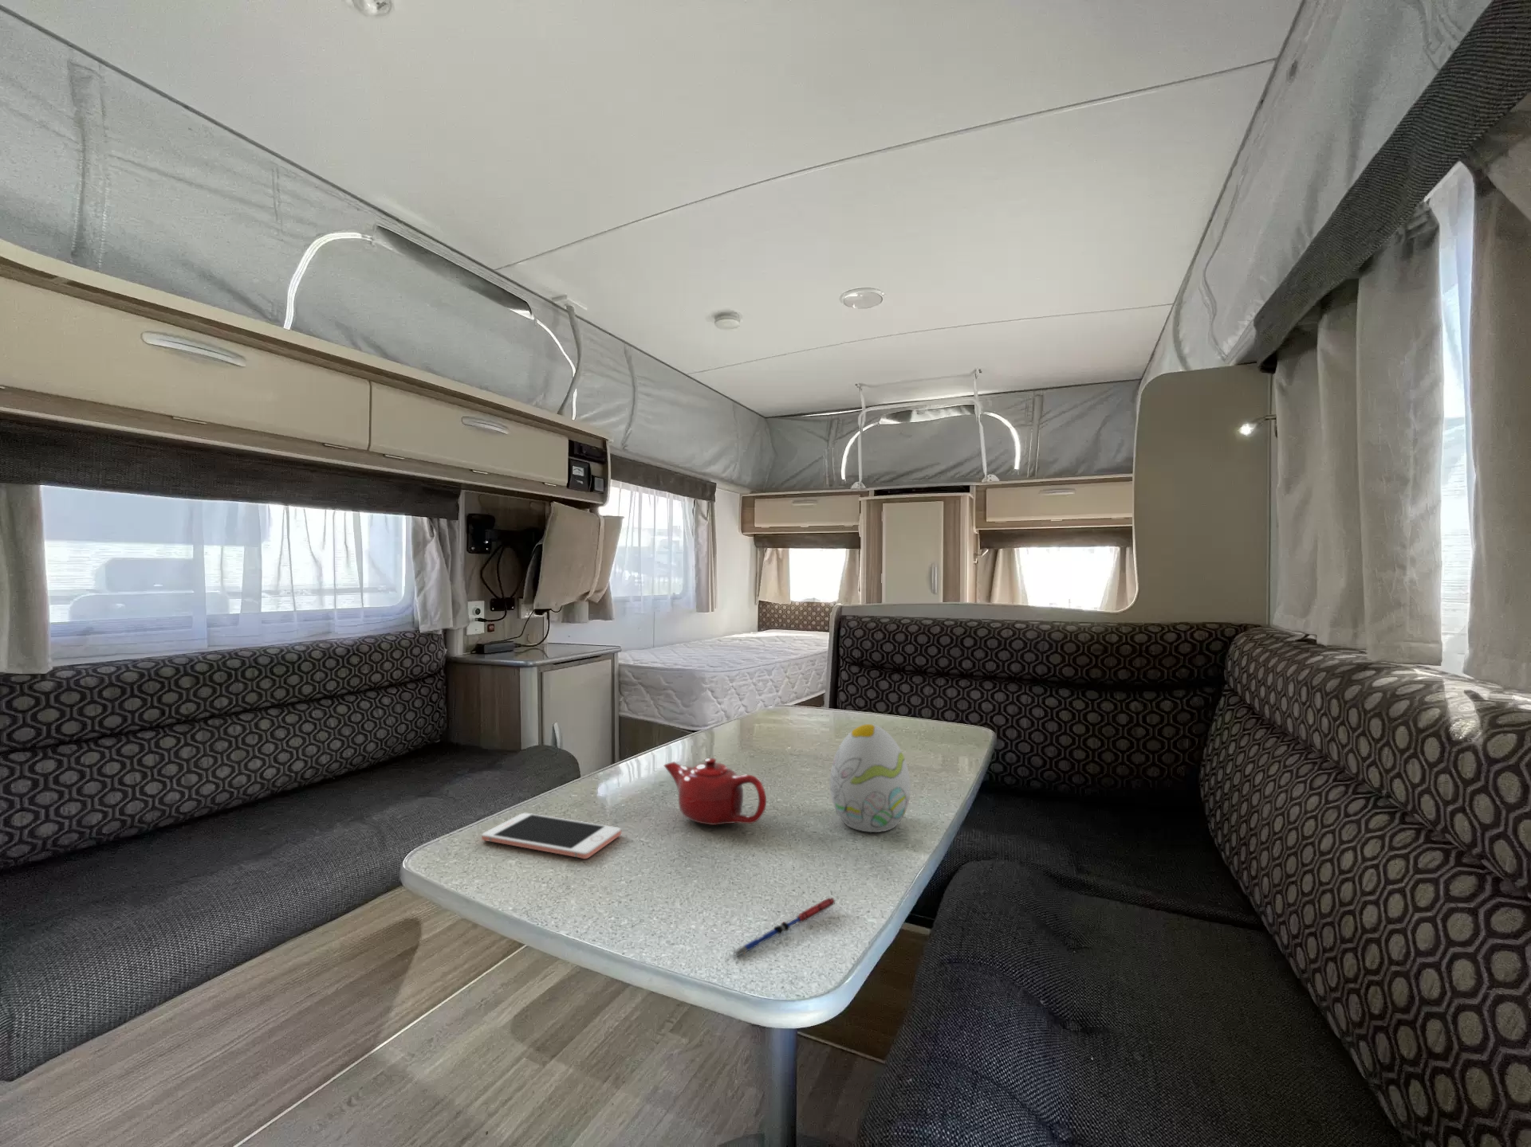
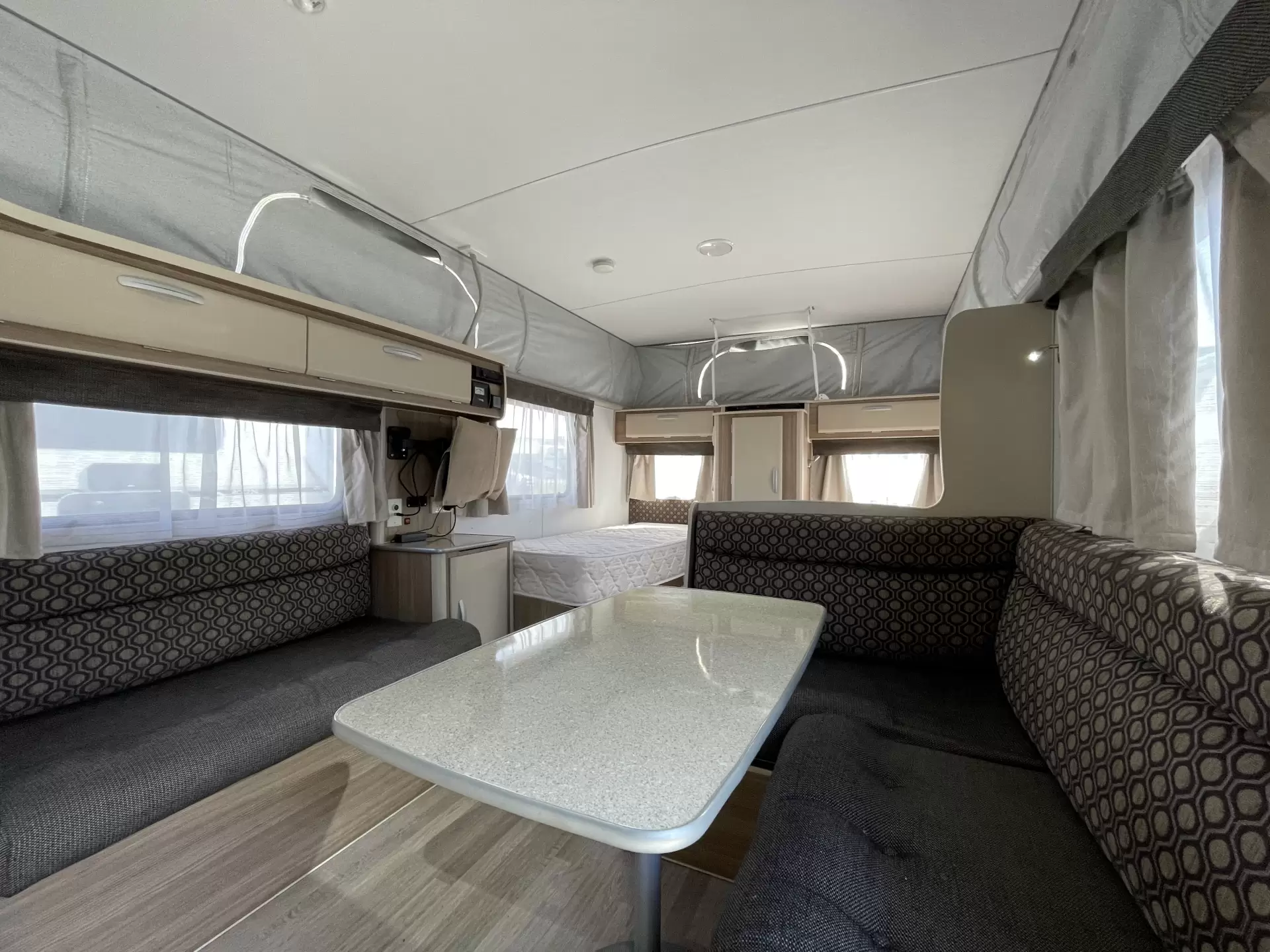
- cell phone (552, 834)
- pen (787, 923)
- decorative egg (869, 772)
- teapot (712, 788)
